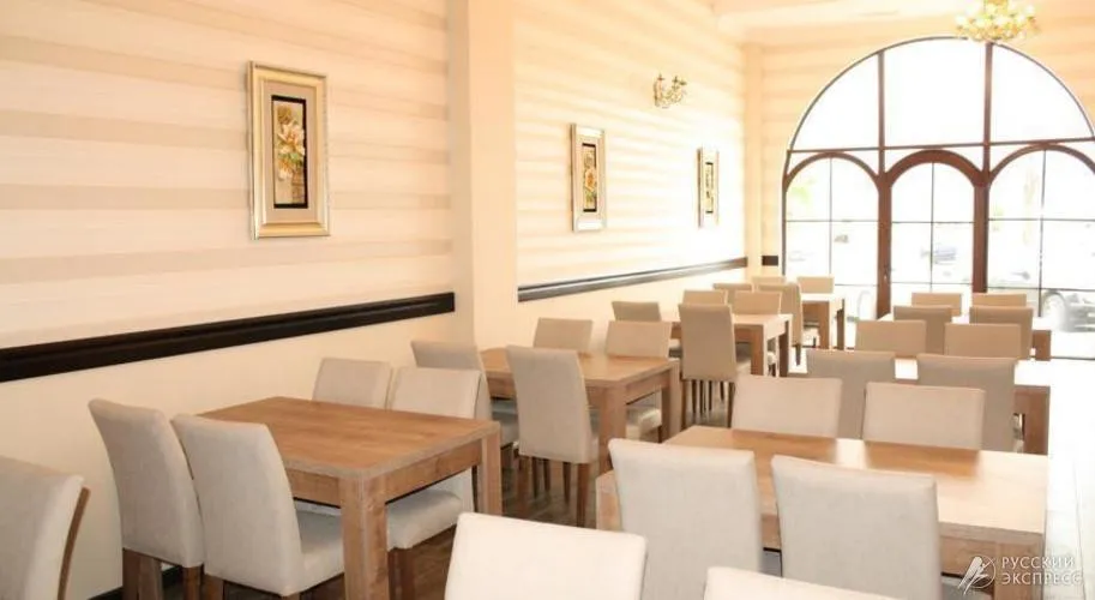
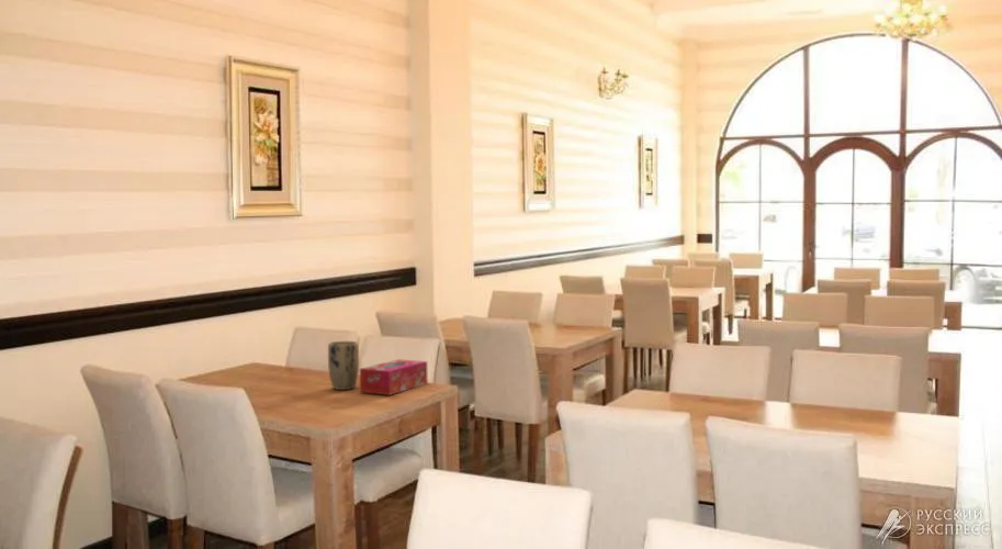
+ tissue box (394, 376)
+ plant pot (344, 365)
